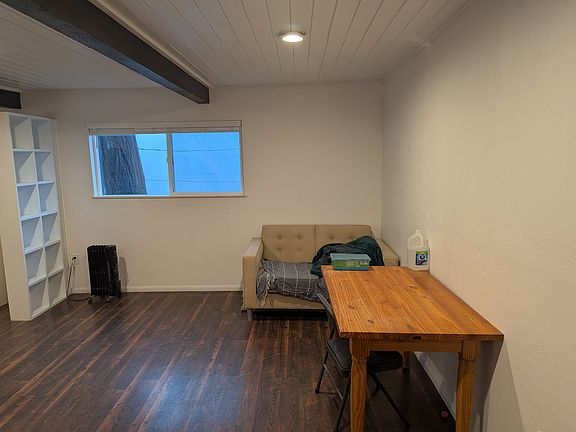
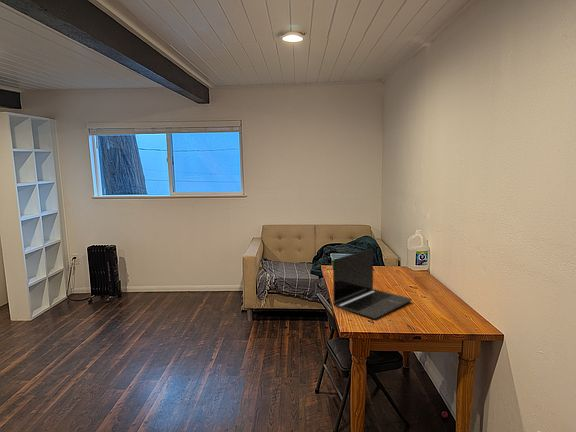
+ laptop (372, 280)
